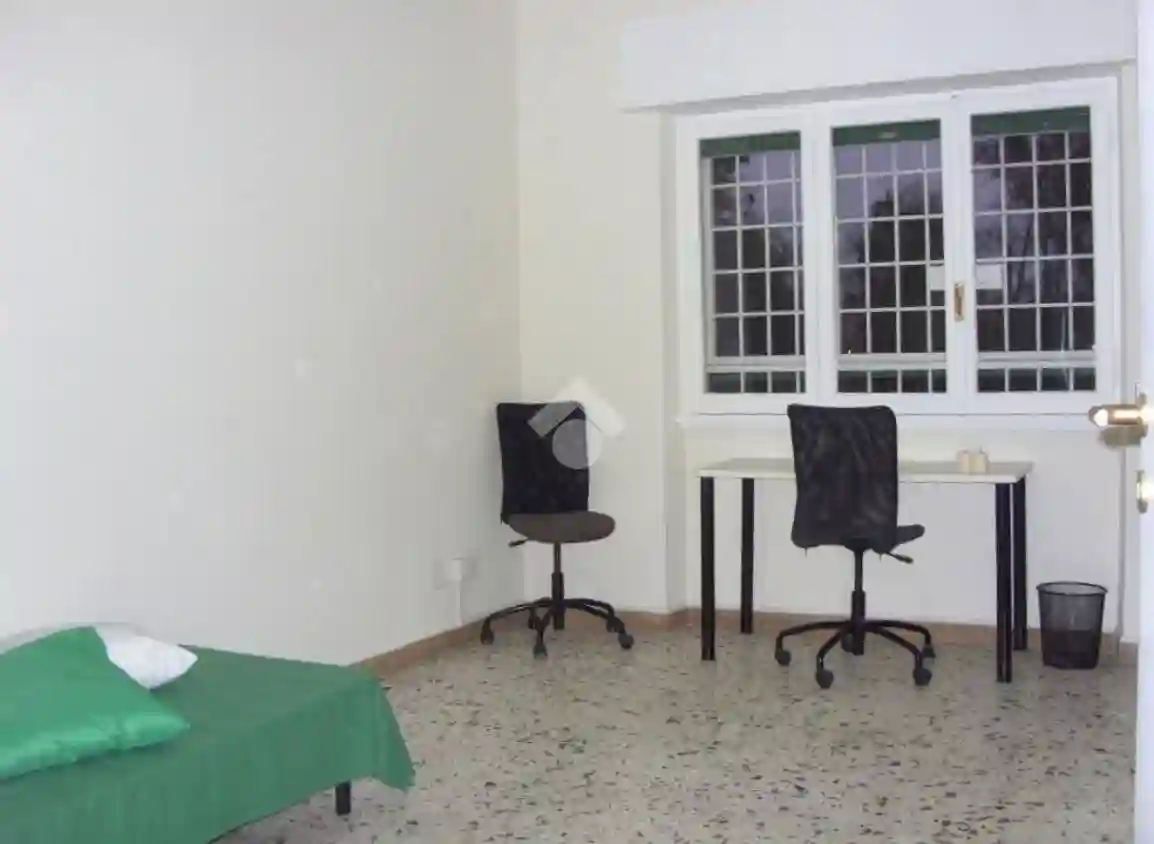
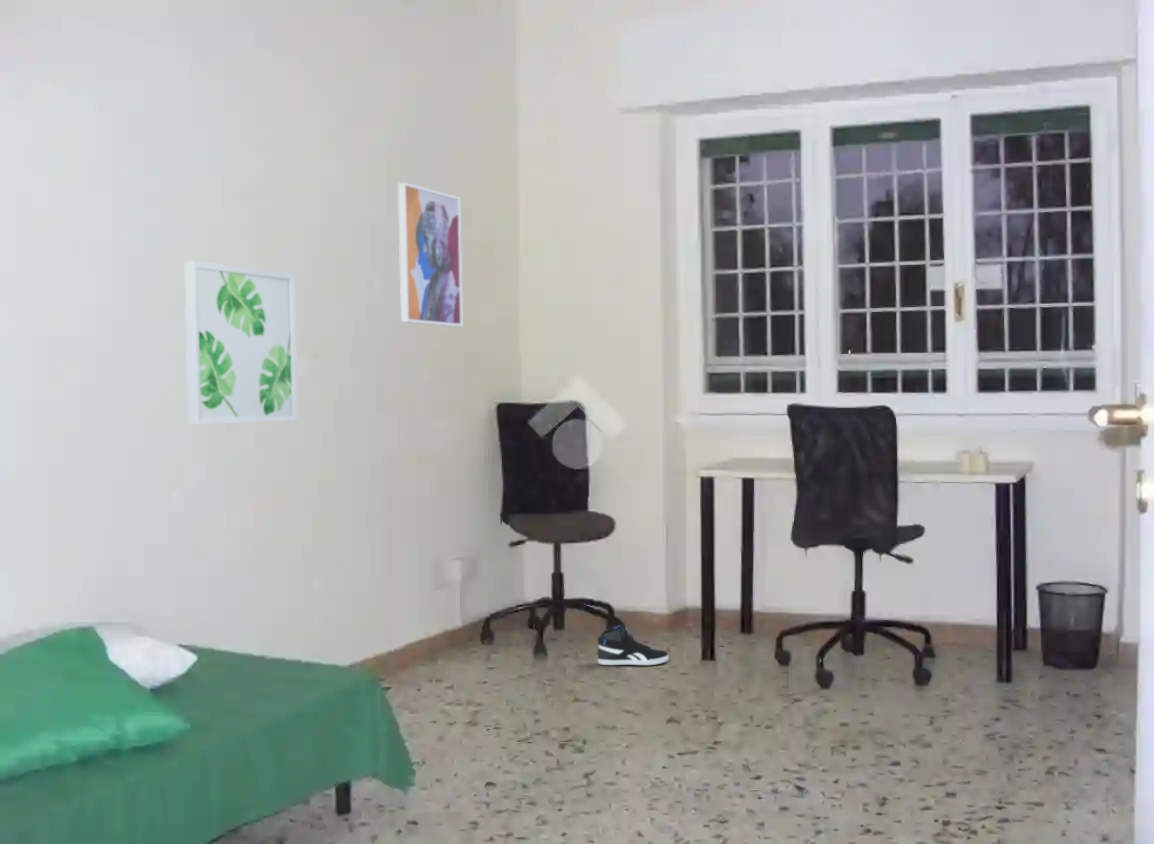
+ sneaker (633, 643)
+ wall art (244, 345)
+ wall art (431, 257)
